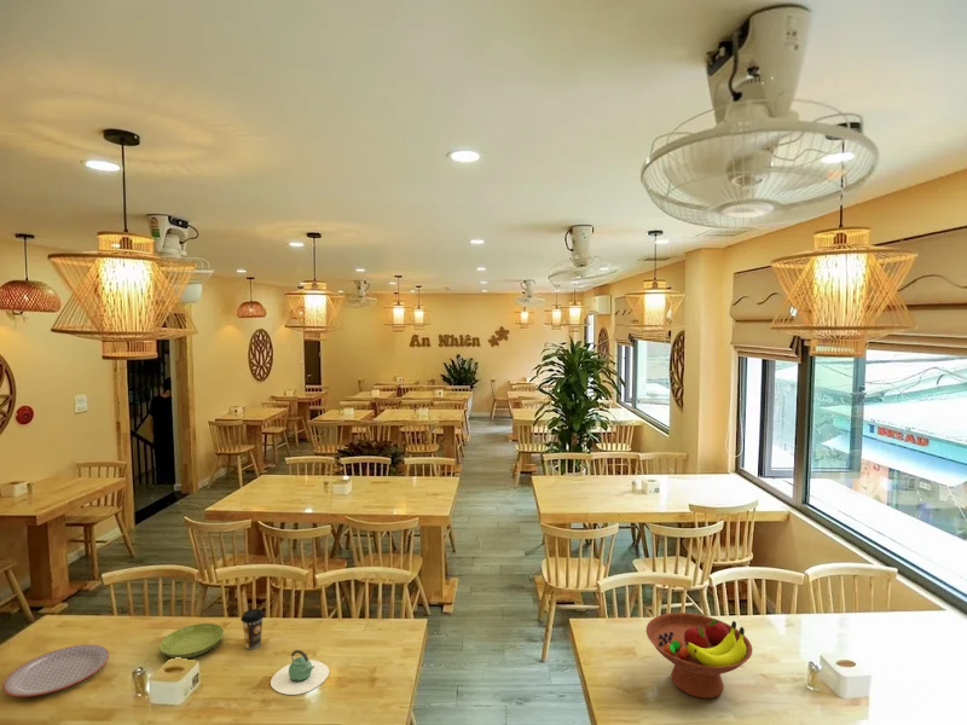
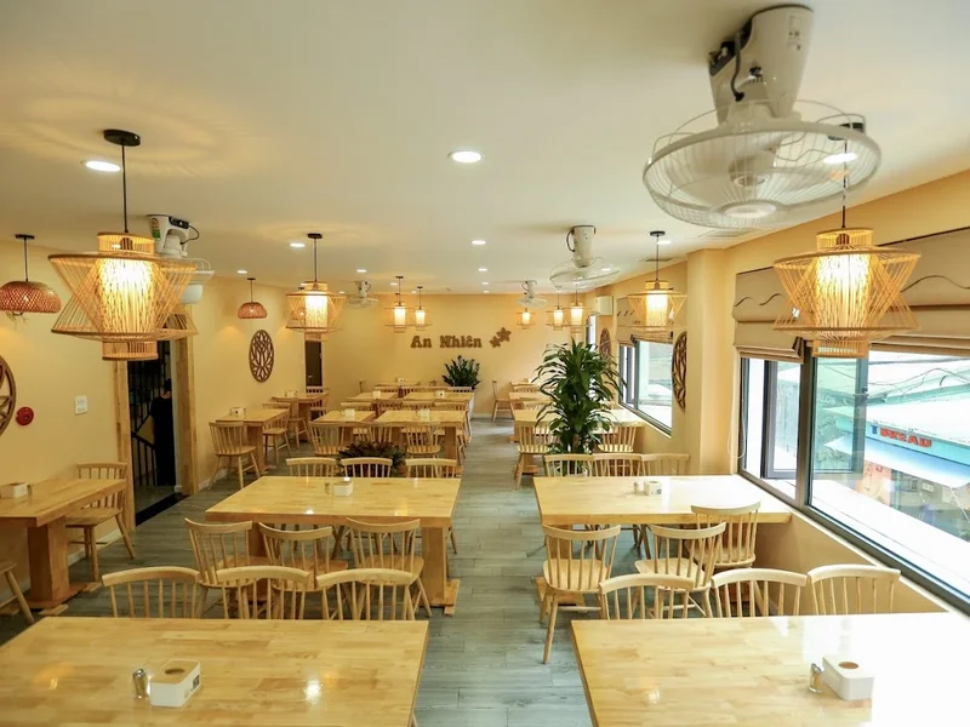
- teapot (300, 663)
- fruit bowl (696, 651)
- coffee cup (253, 628)
- plate (58, 671)
- saucer (192, 642)
